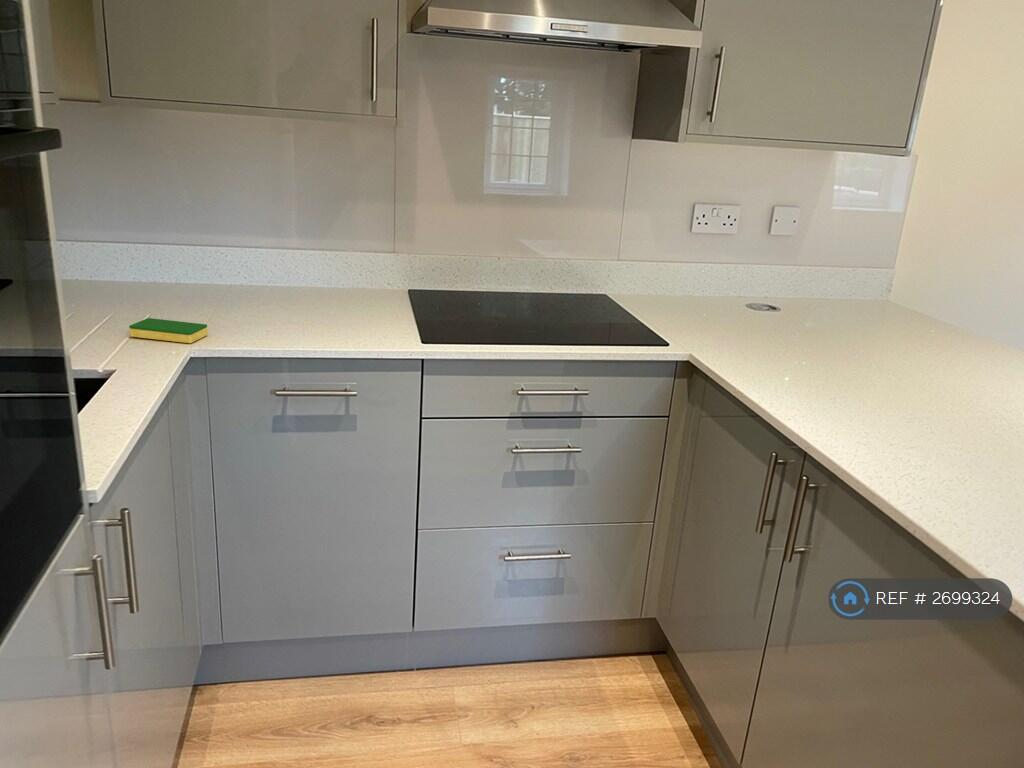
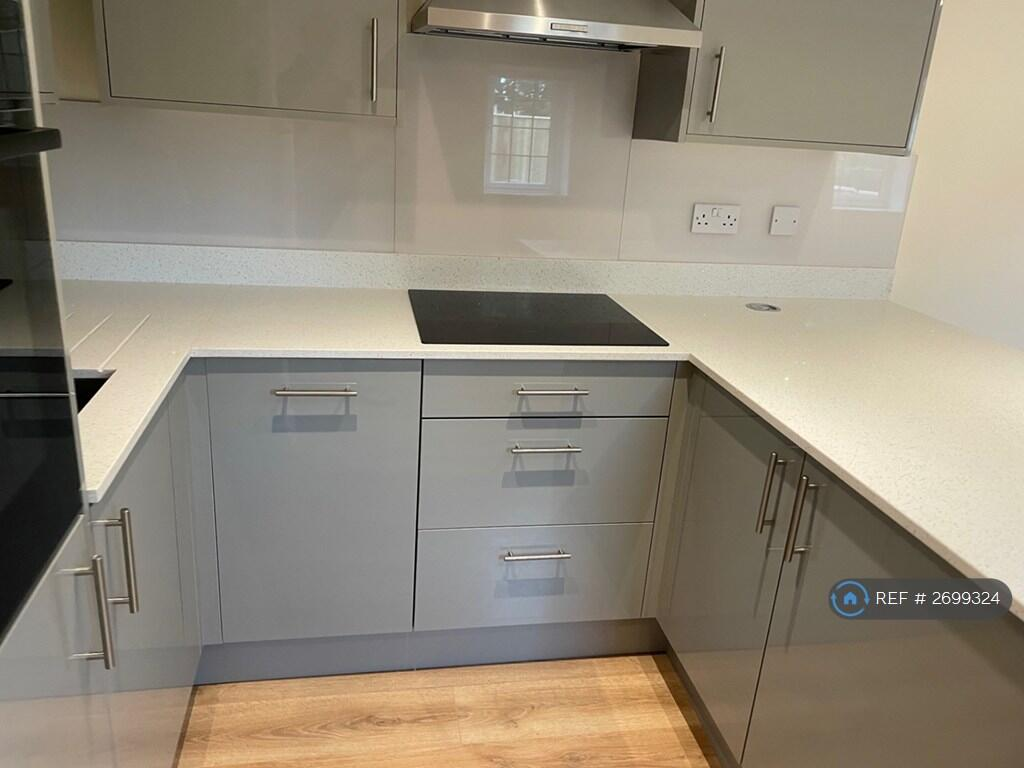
- dish sponge (169, 330)
